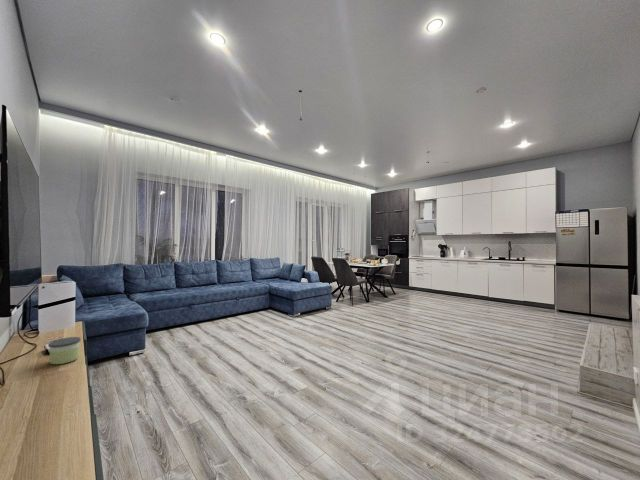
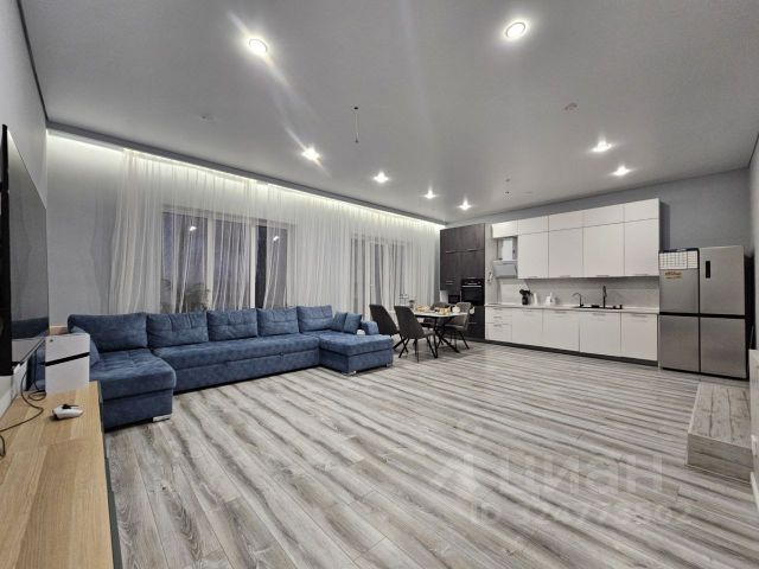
- candle (64, 350)
